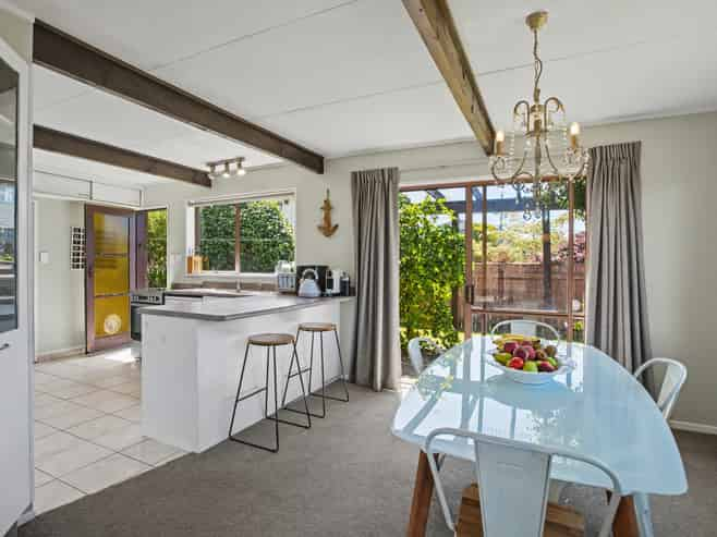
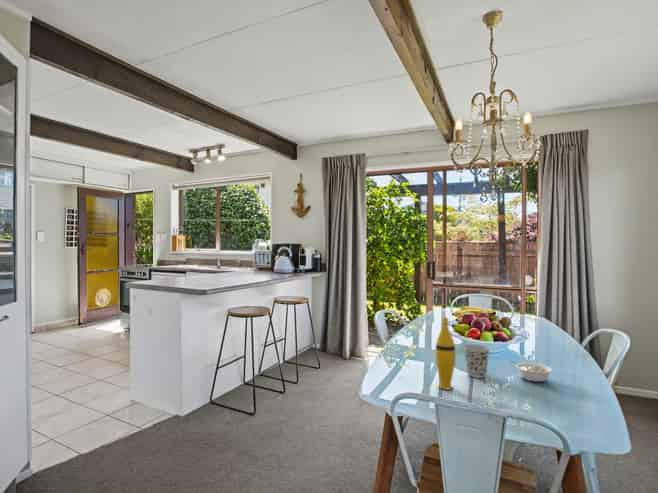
+ legume (532, 371)
+ vase (445, 352)
+ cup (476, 361)
